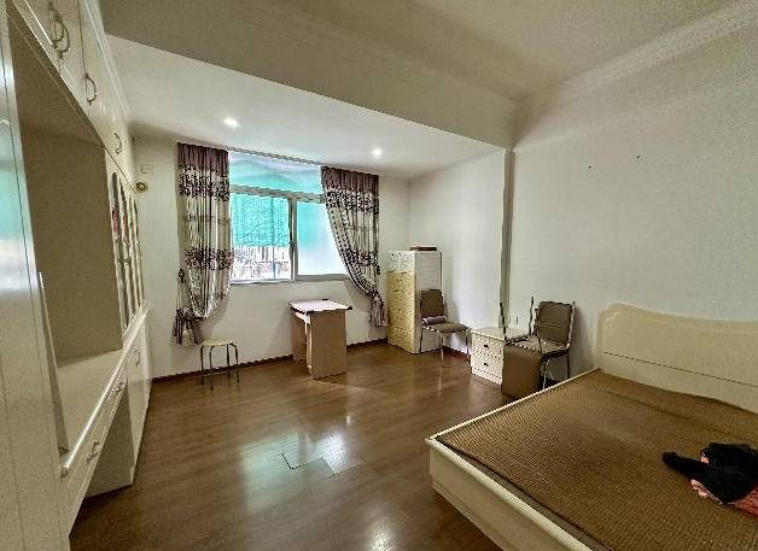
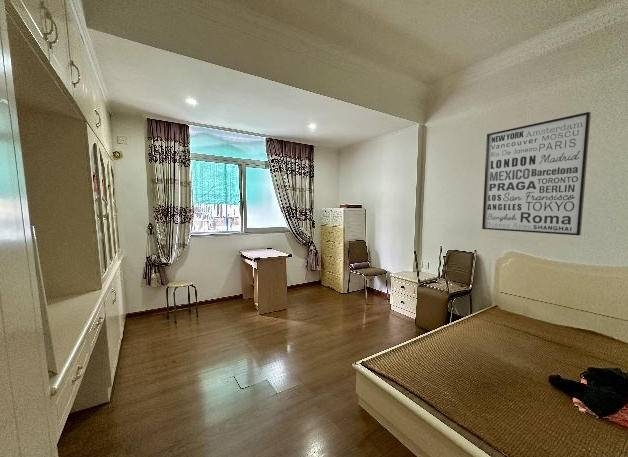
+ wall art (528, 179)
